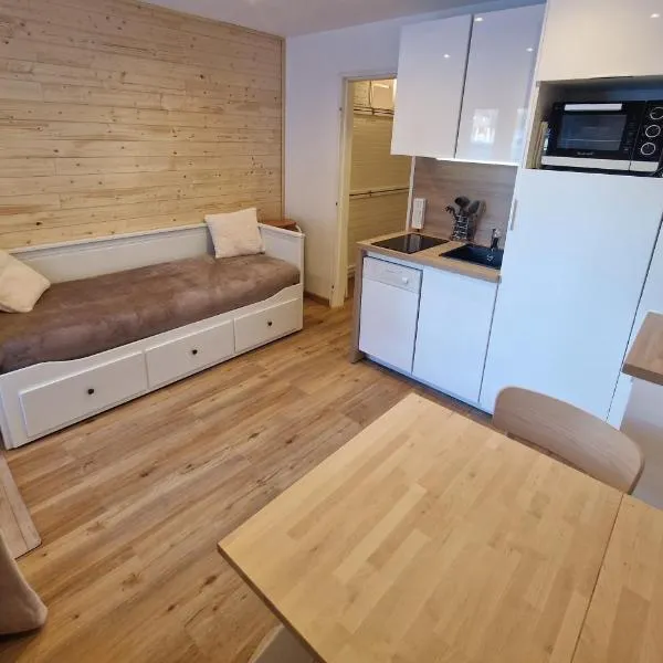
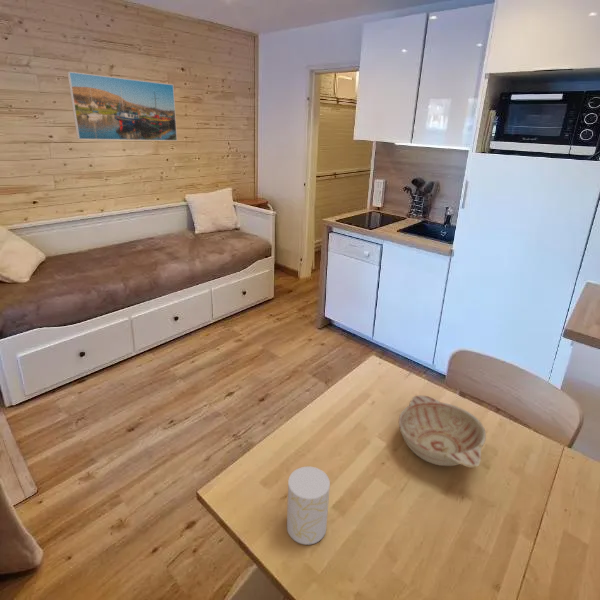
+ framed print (128, 110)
+ decorative bowl (438, 436)
+ cup (307, 504)
